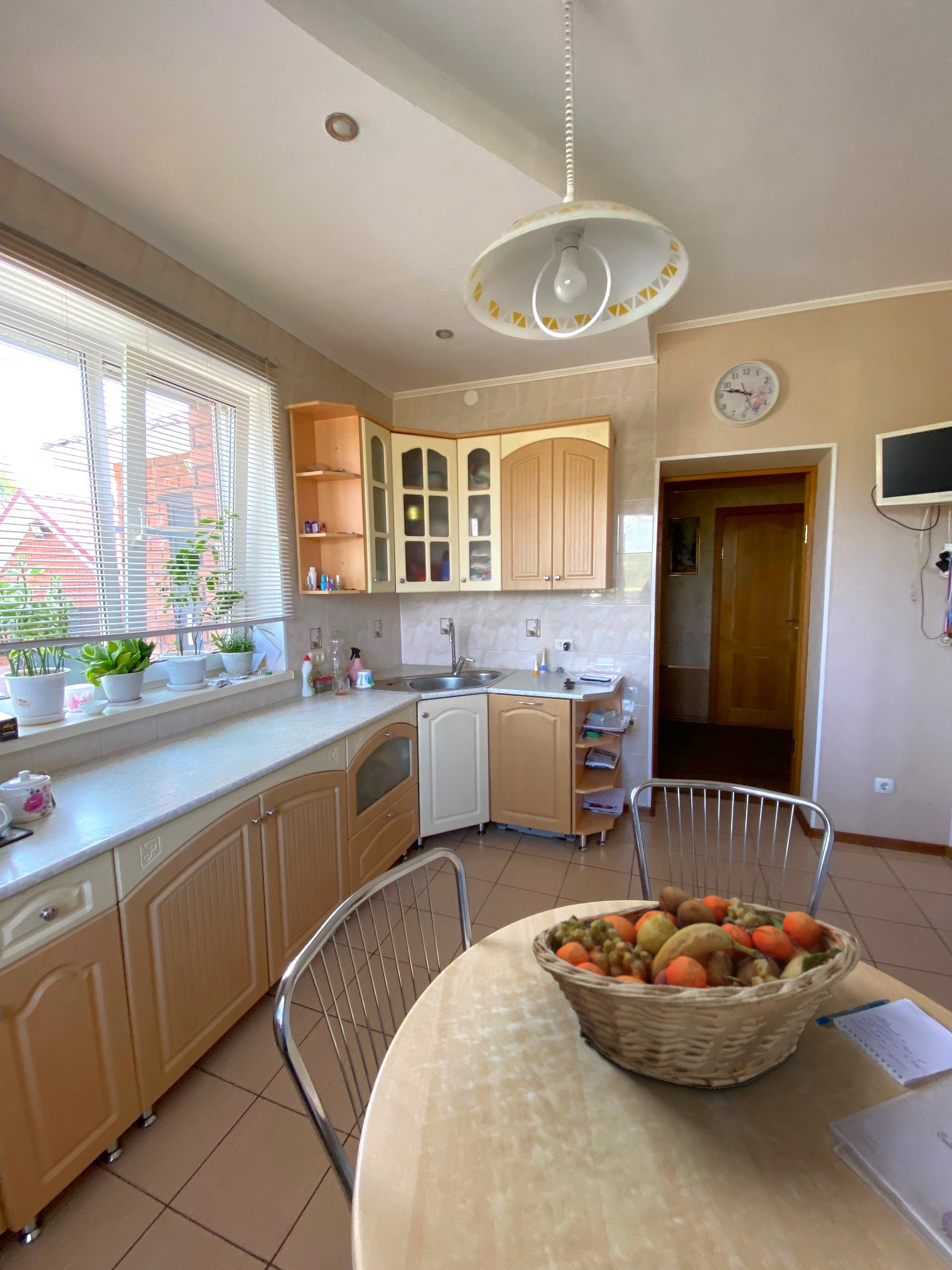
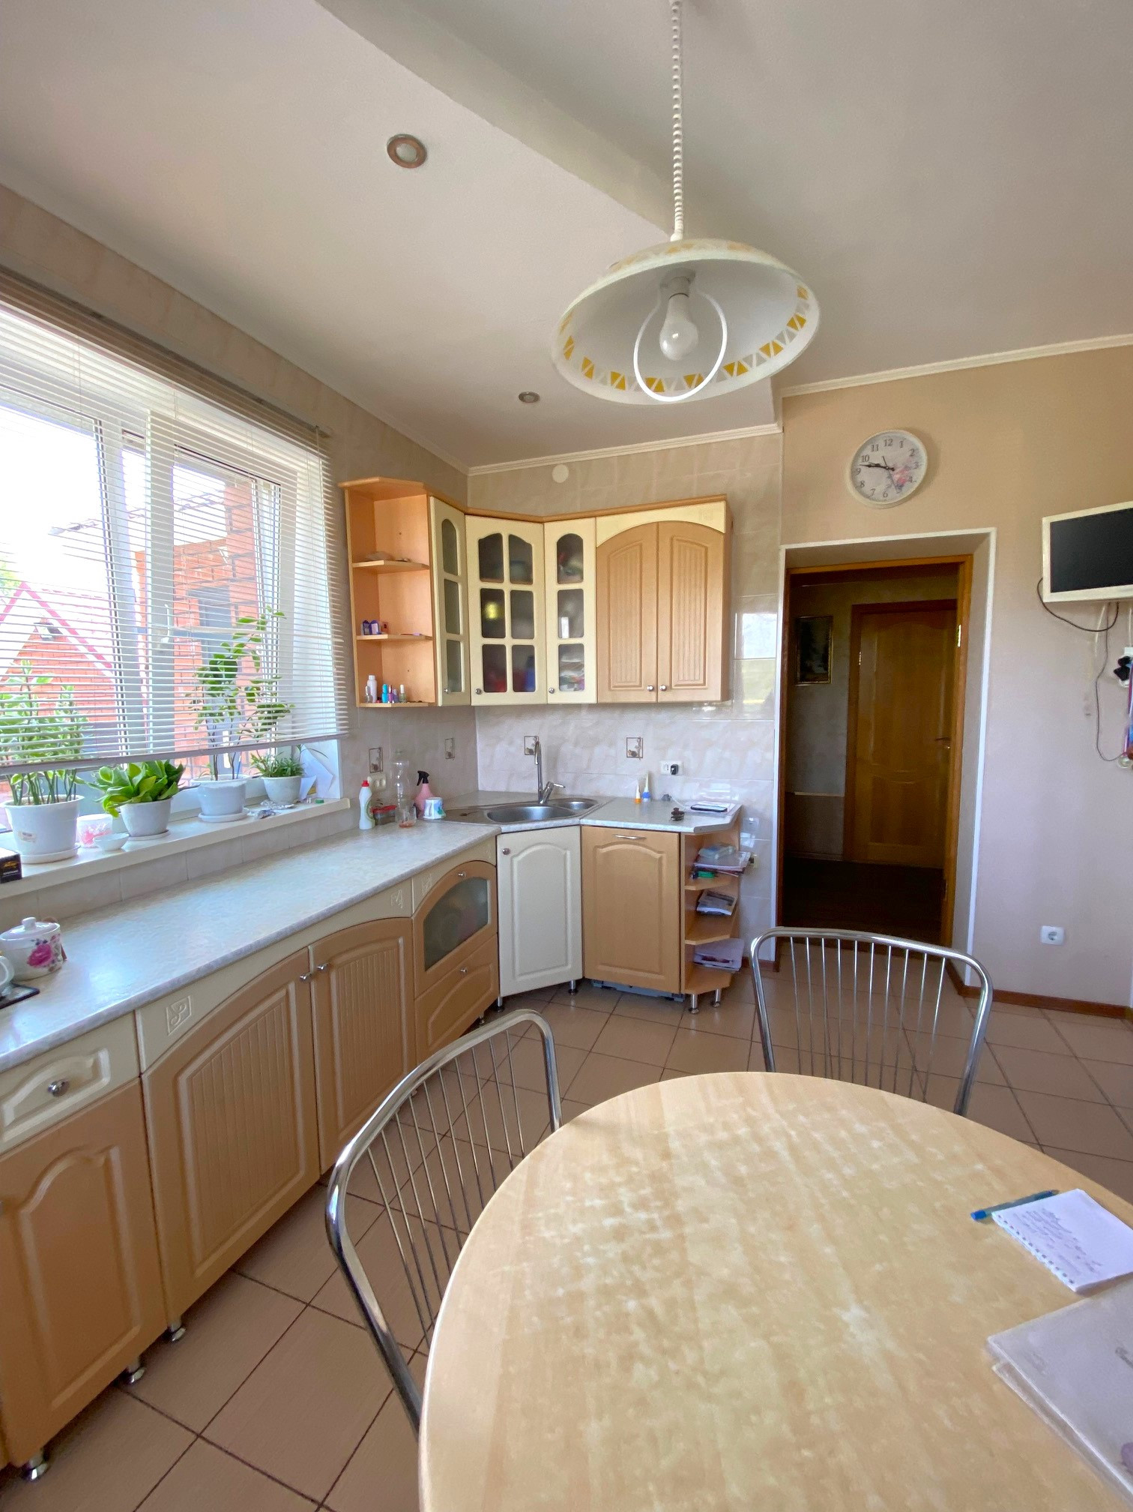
- fruit basket (686, 963)
